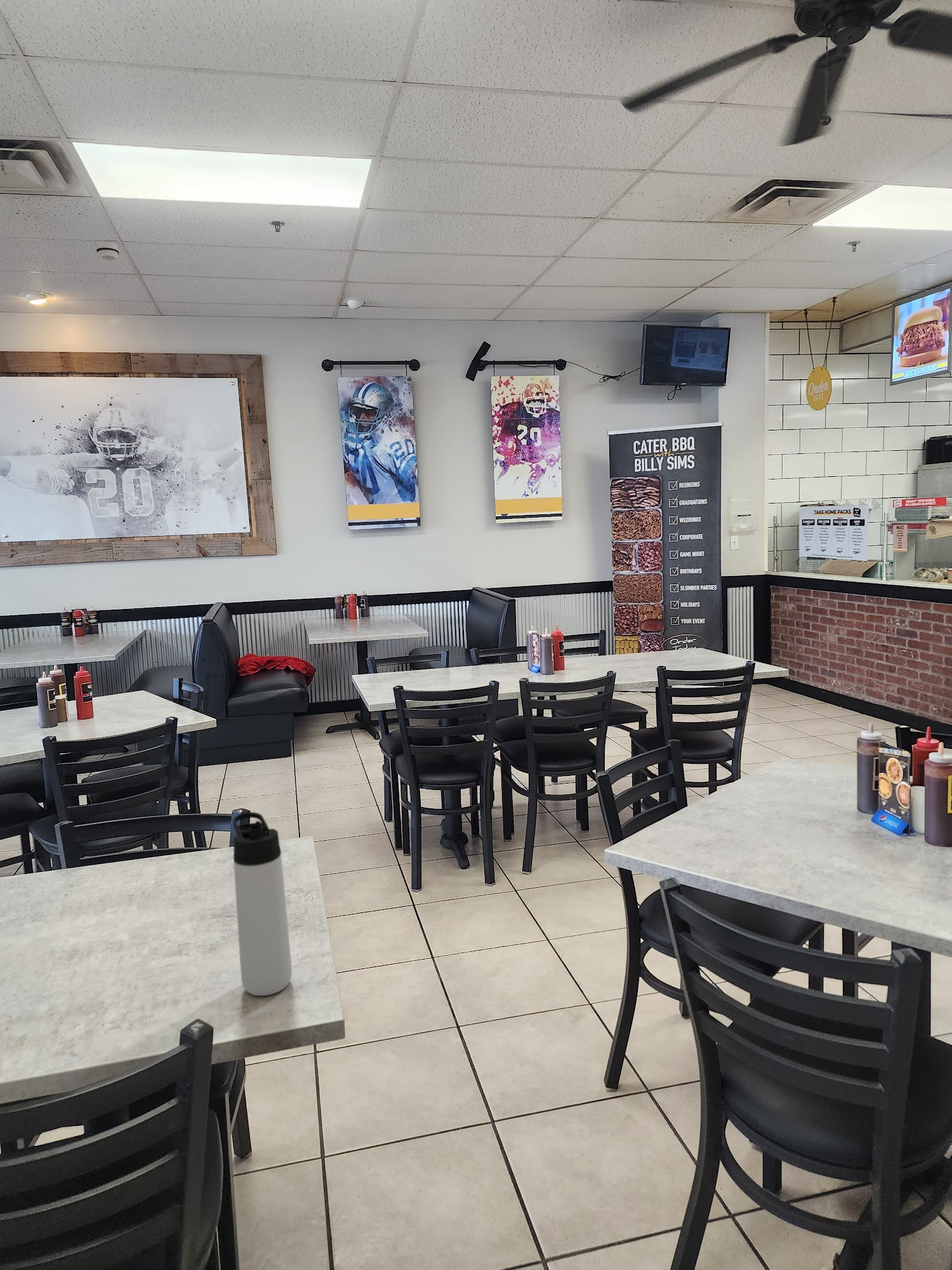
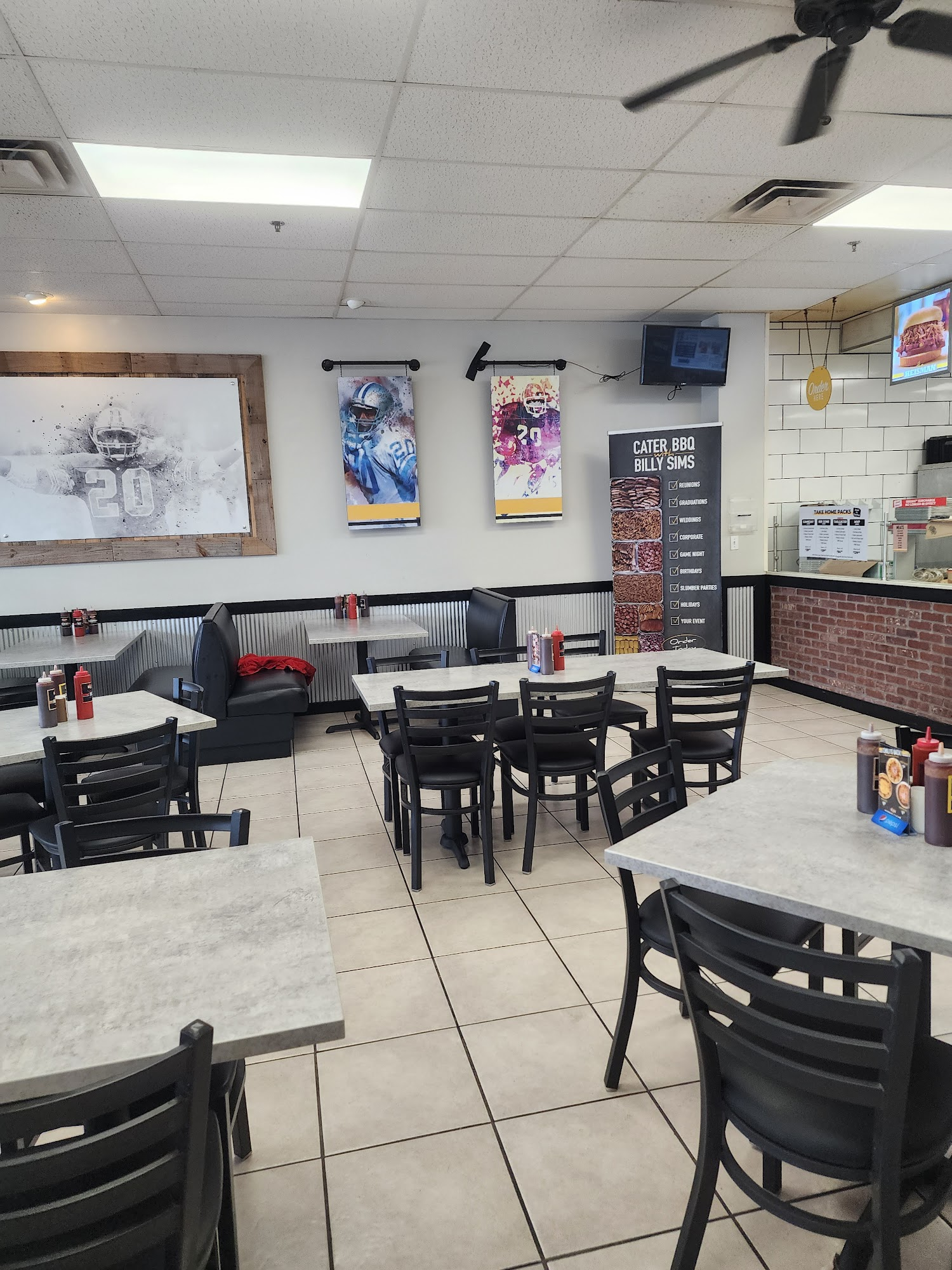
- smoke detector (107, 251)
- thermos bottle (258, 902)
